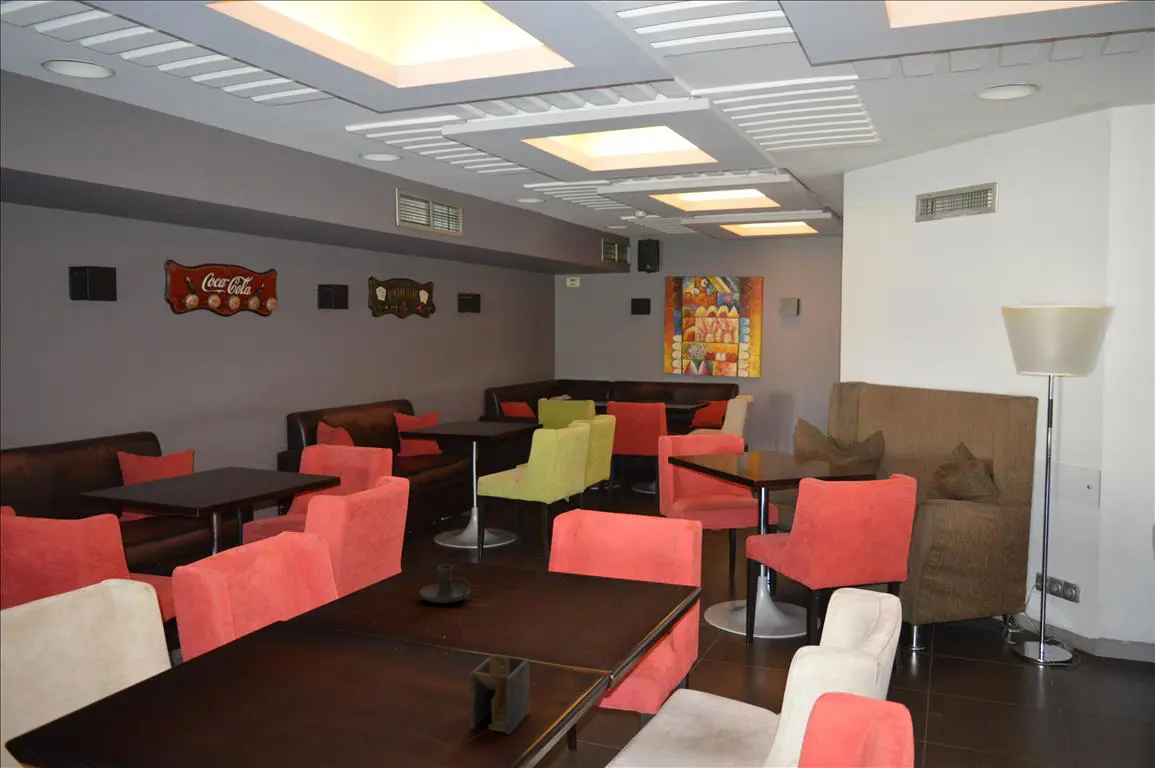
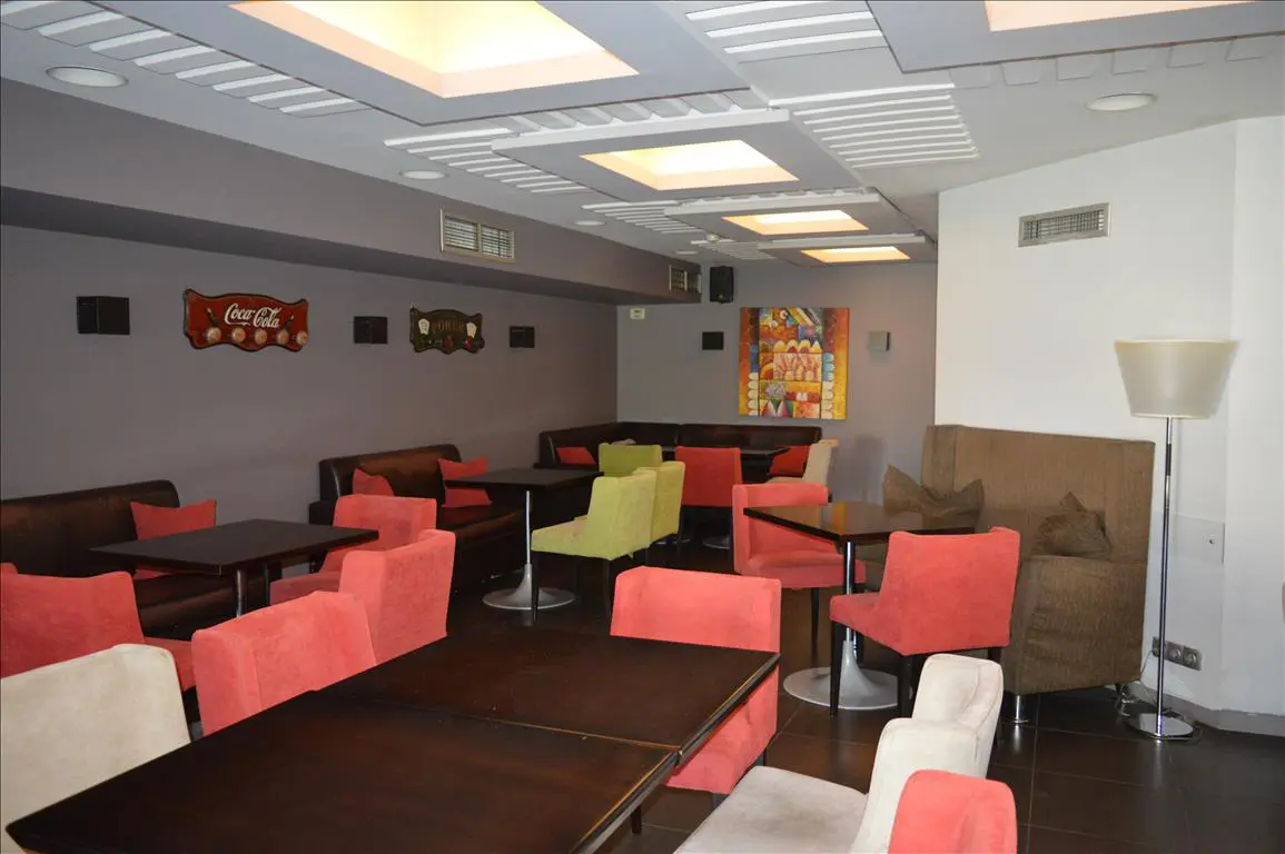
- napkin holder (500, 683)
- candle holder (449, 584)
